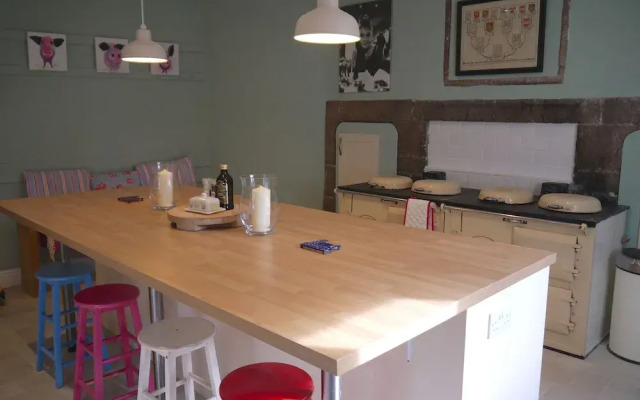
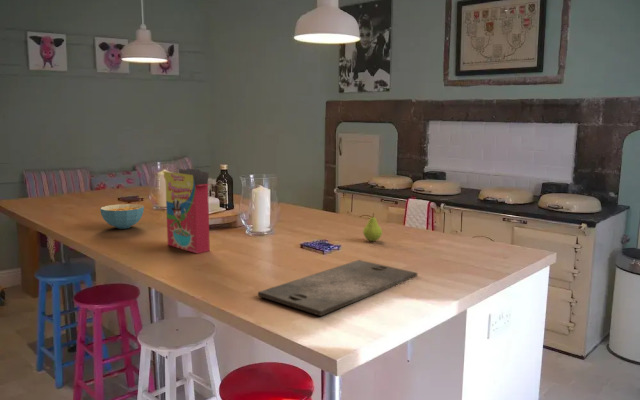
+ cereal bowl (123, 217)
+ cereal box (187, 209)
+ fruit (372, 227)
+ cutting board (342, 283)
